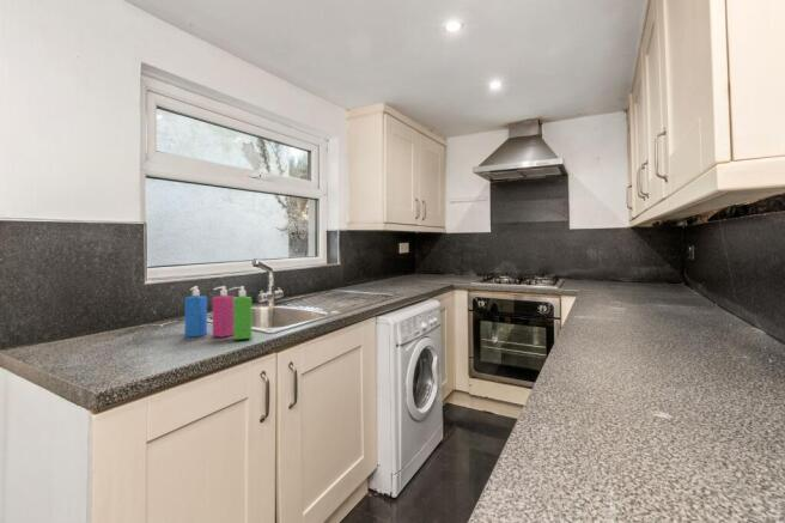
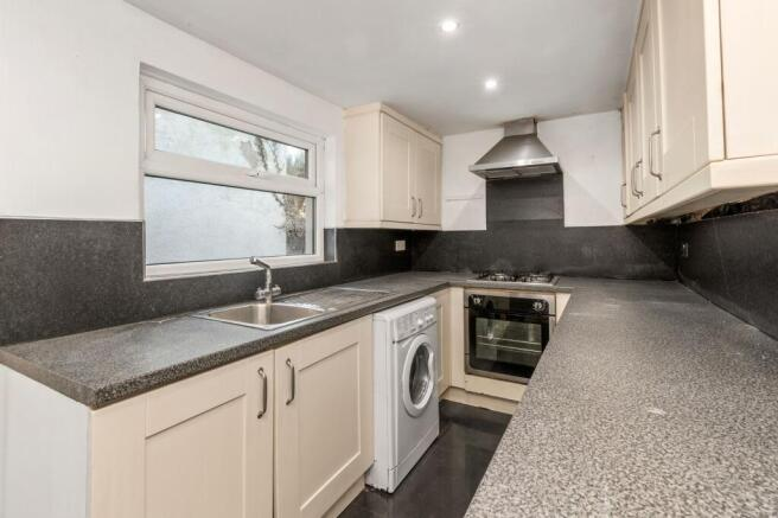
- soap dispenser (218, 311)
